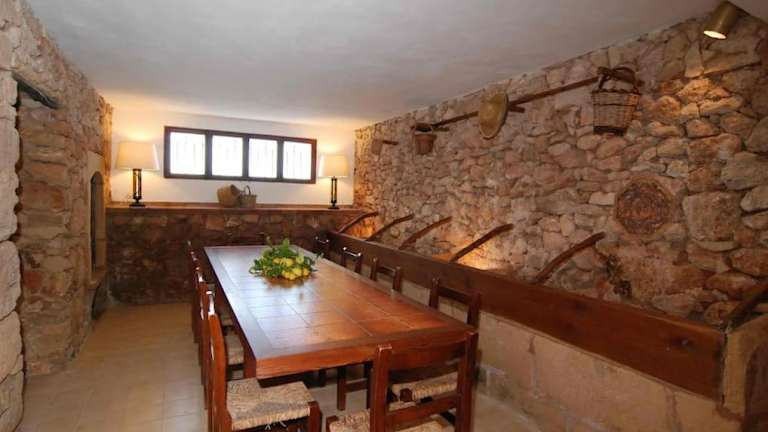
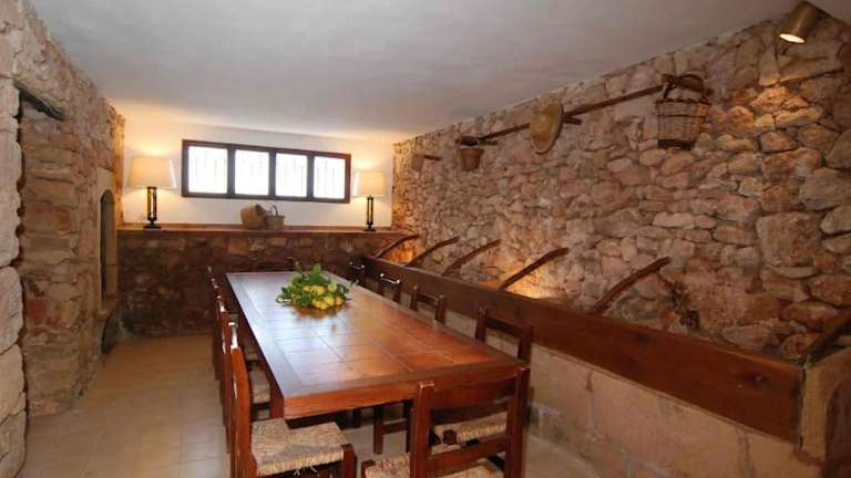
- decorative platter (642, 209)
